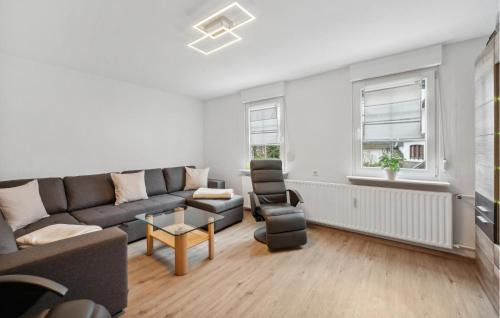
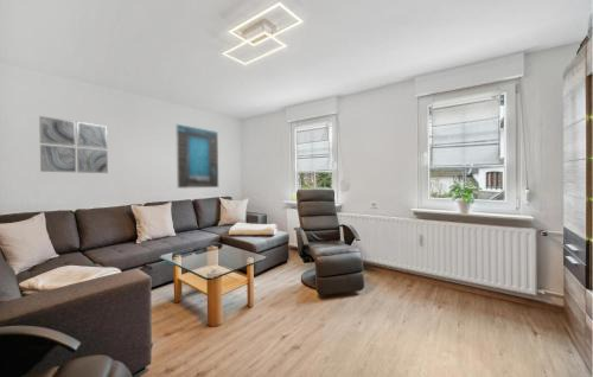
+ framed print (198, 158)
+ wall art (75, 147)
